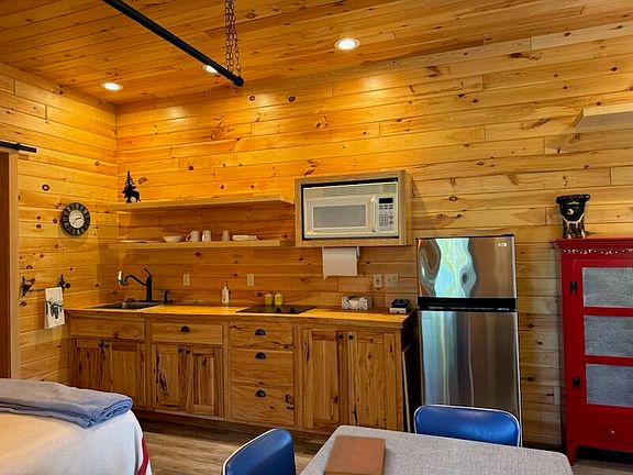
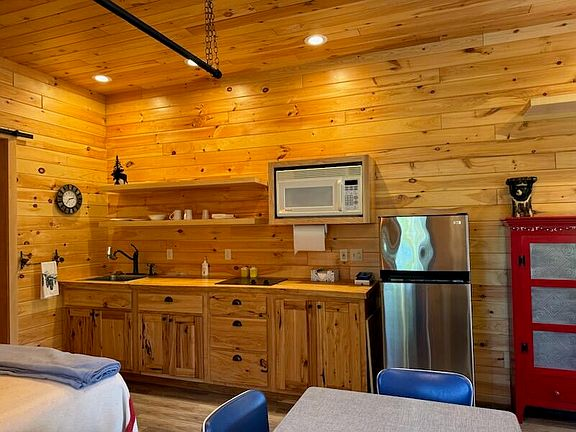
- notebook (356, 456)
